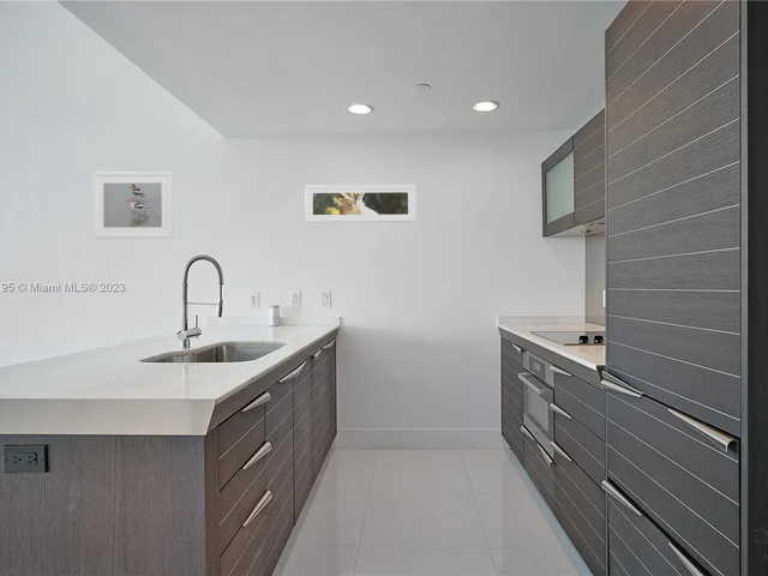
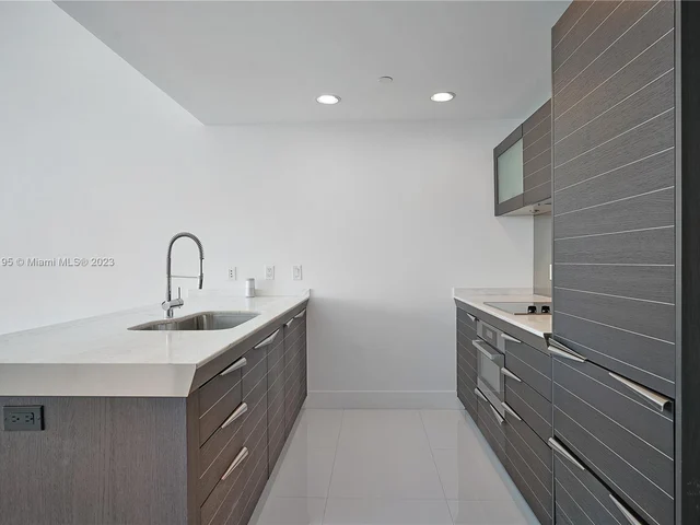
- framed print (132, 205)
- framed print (360, 203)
